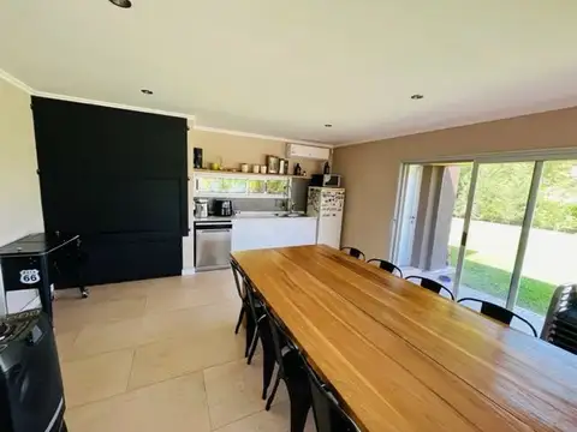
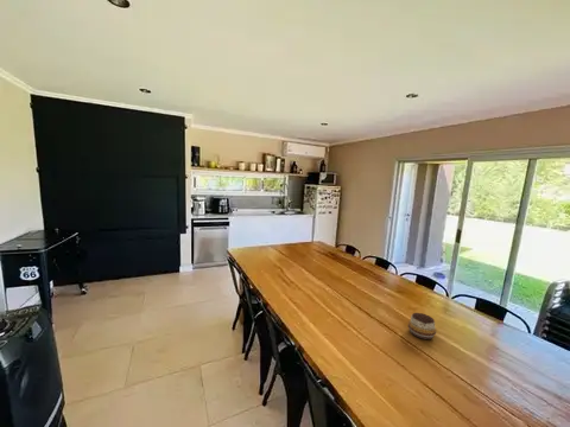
+ decorative bowl (422, 325)
